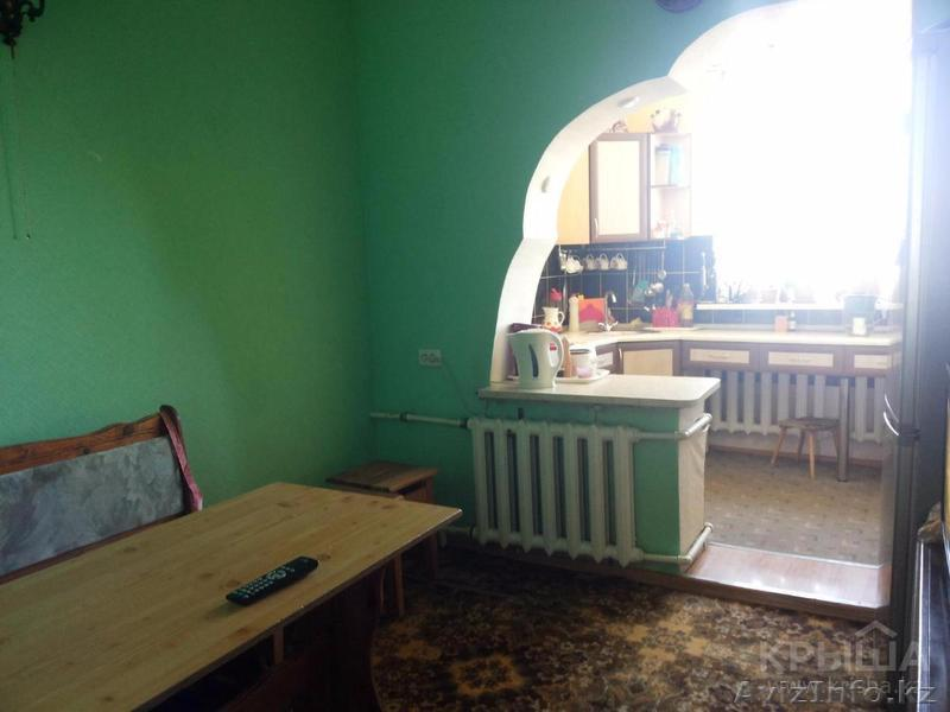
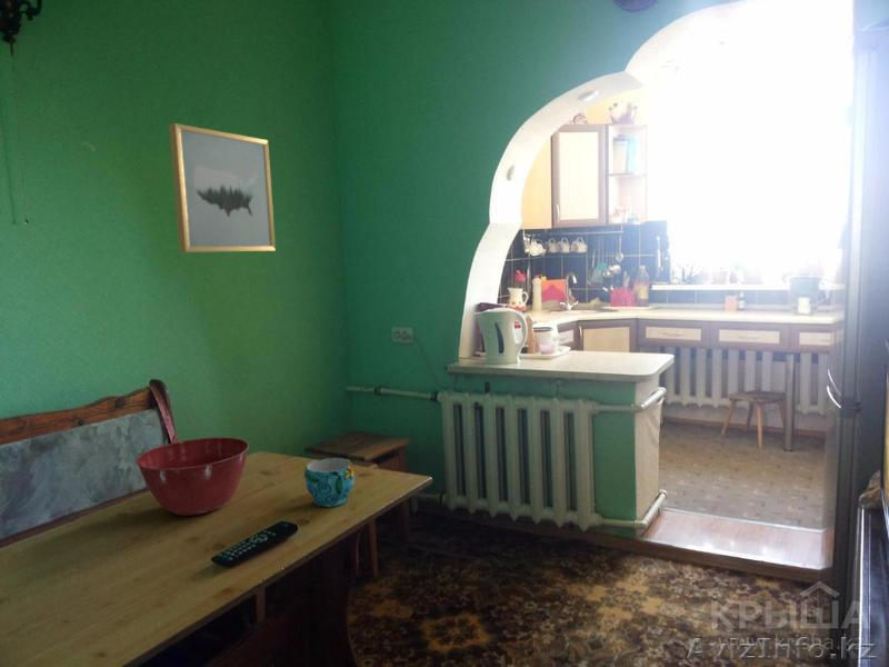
+ mixing bowl (196, 478)
+ wall art (226, 192)
+ cup (327, 482)
